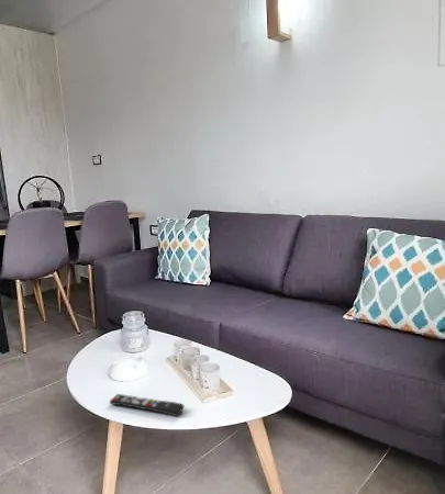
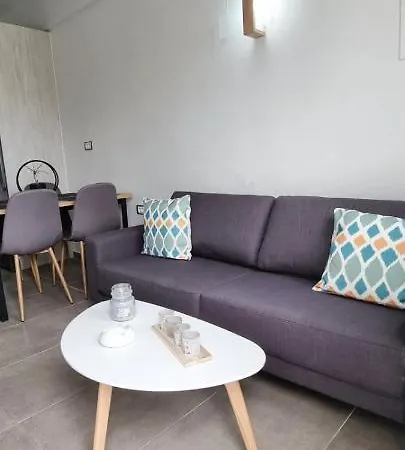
- remote control (146, 404)
